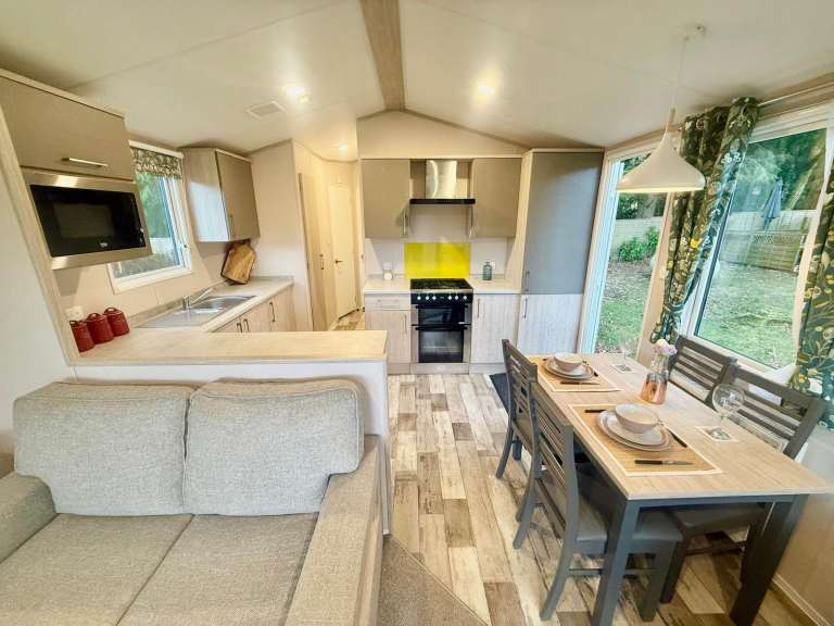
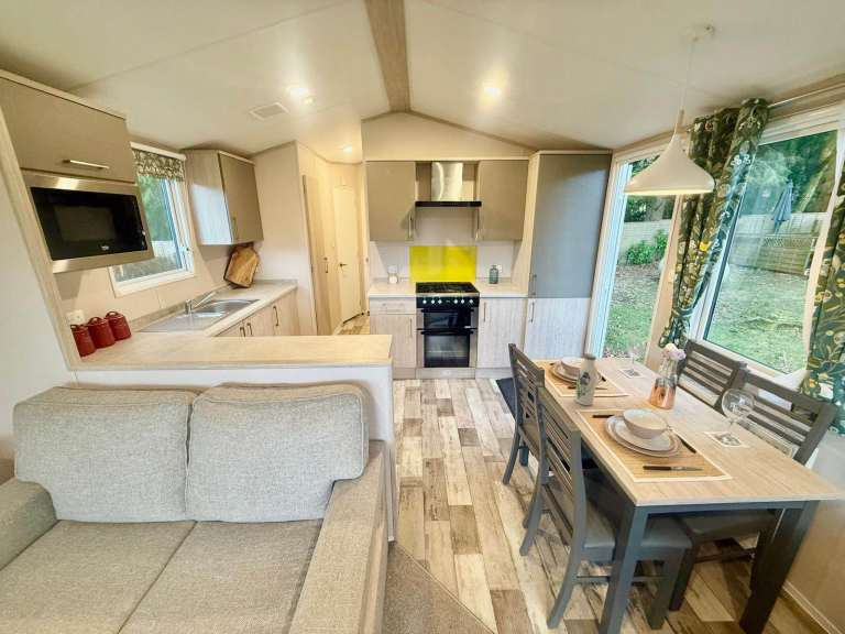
+ water bottle (586, 379)
